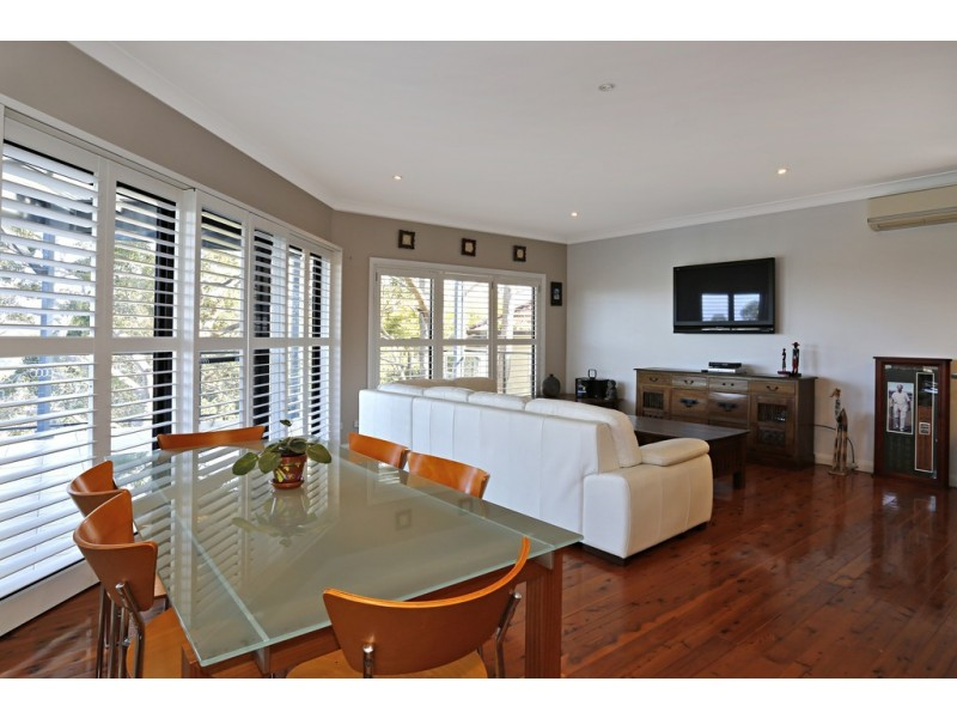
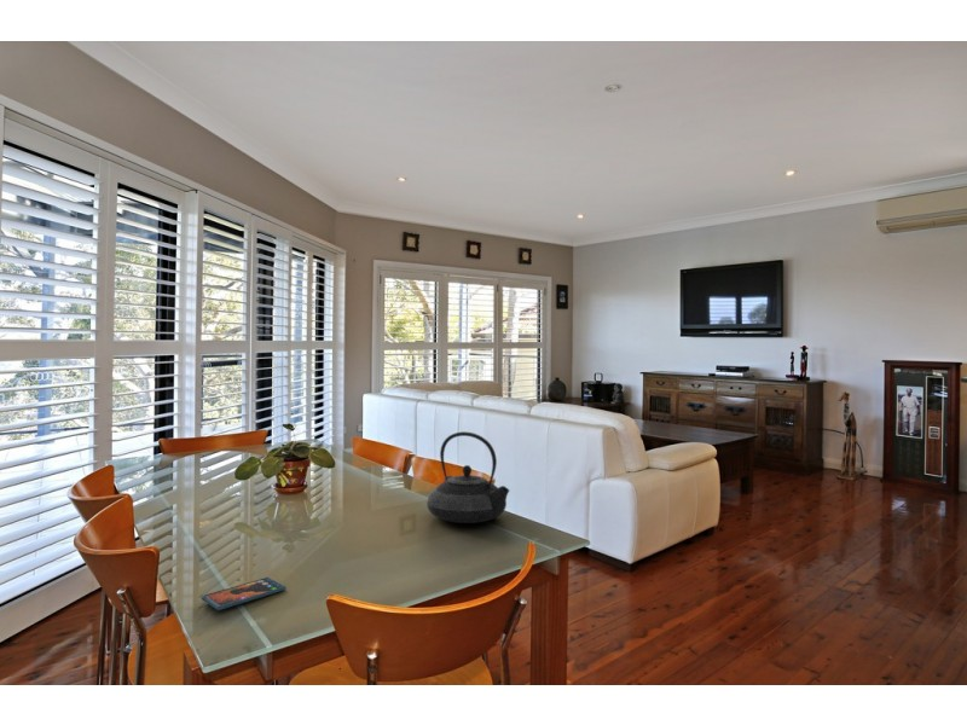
+ smartphone (244, 592)
+ teapot (470, 475)
